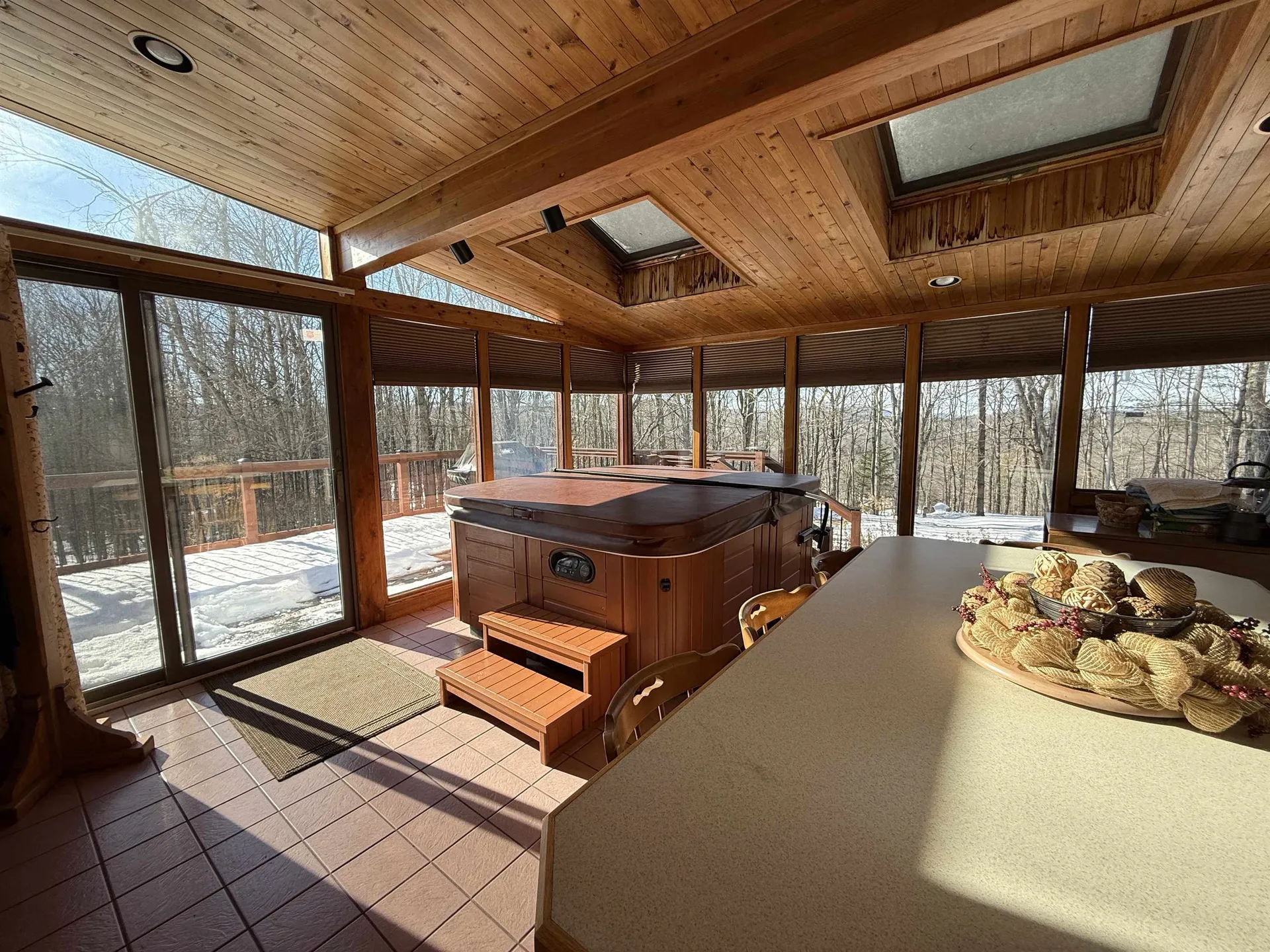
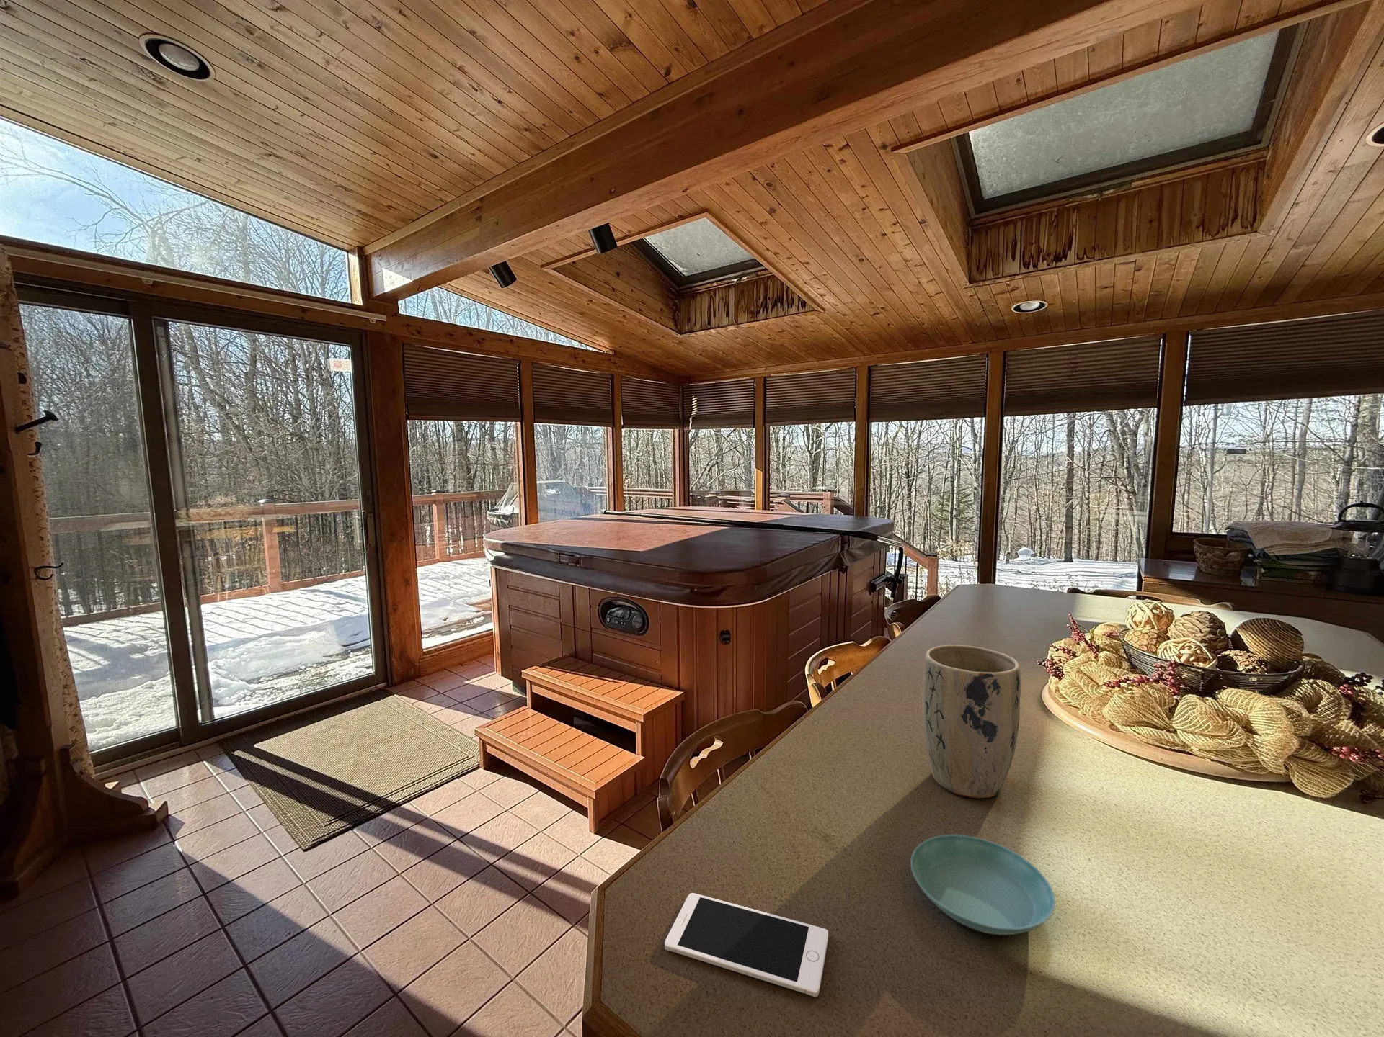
+ plant pot (968, 720)
+ saucer (979, 887)
+ cell phone (746, 939)
